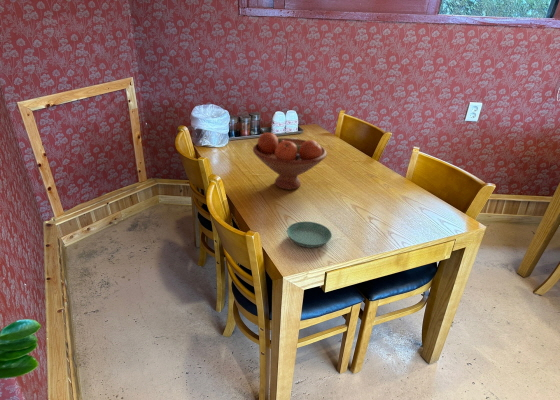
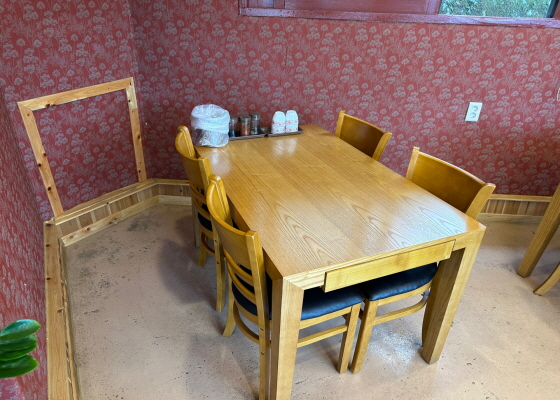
- fruit bowl (289, 160)
- saucer (308, 235)
